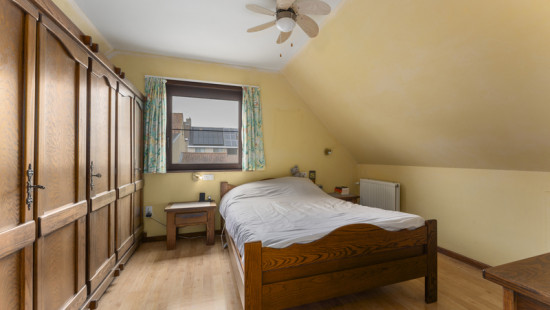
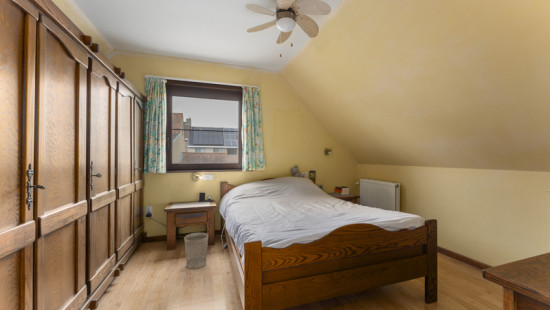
+ wastebasket (196, 250)
